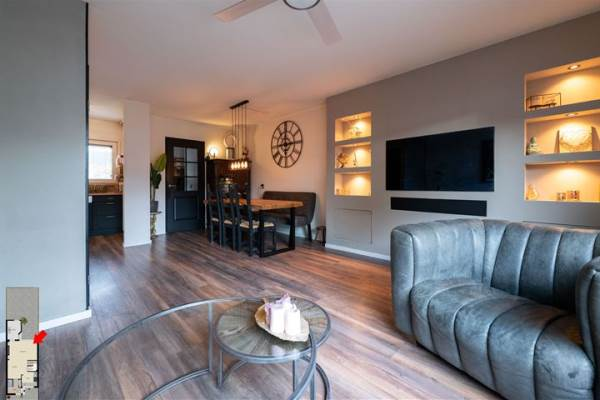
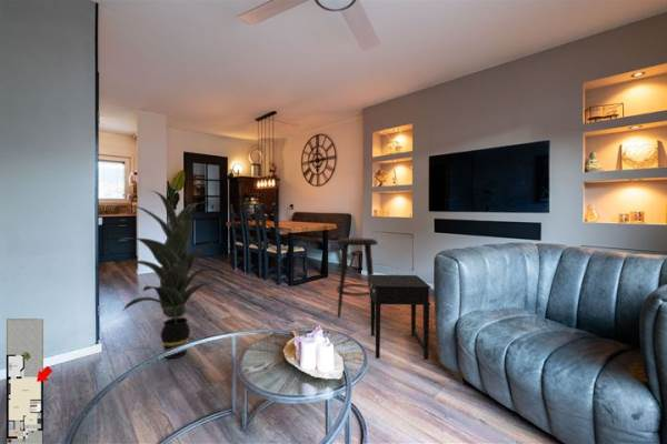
+ indoor plant (168, 273)
+ stool (356, 284)
+ side table (396, 303)
